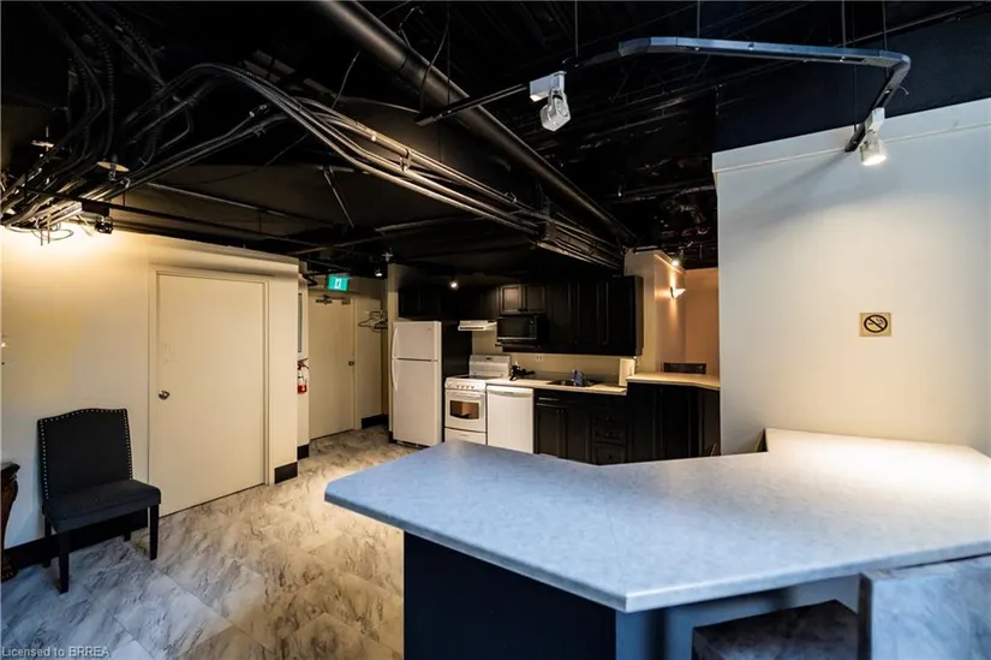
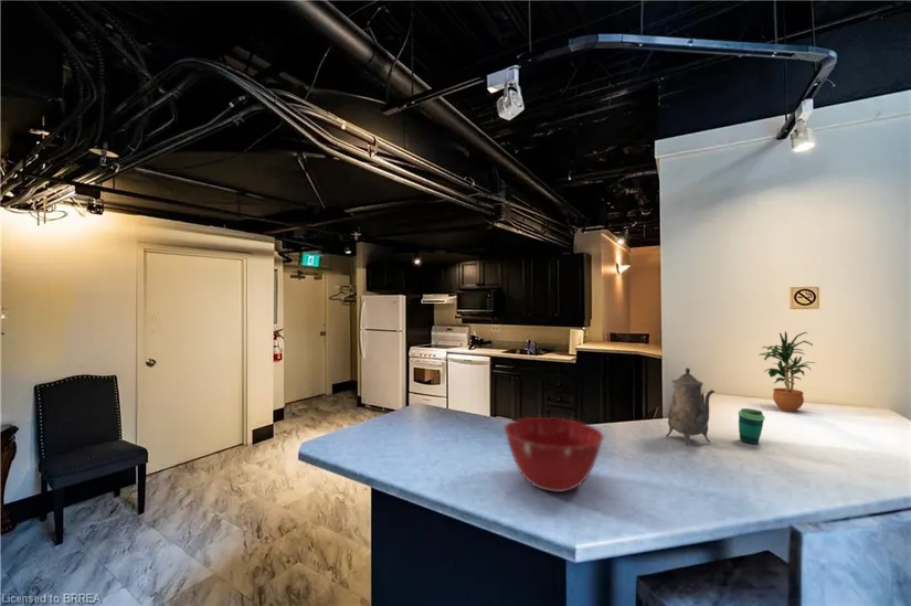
+ potted plant (783, 370)
+ mixing bowl (552, 455)
+ cup (751, 426)
+ teapot (691, 405)
